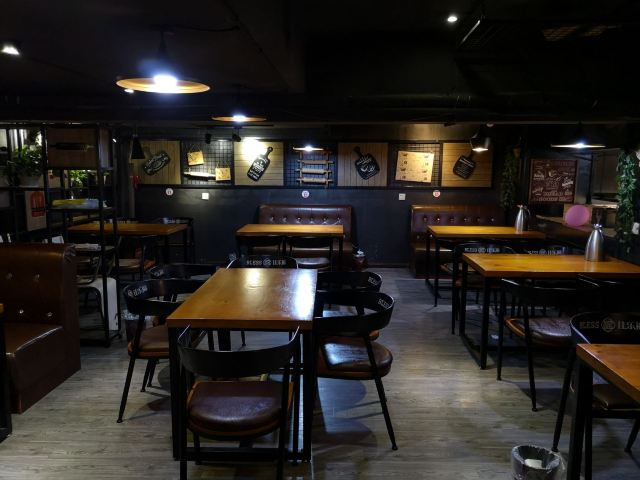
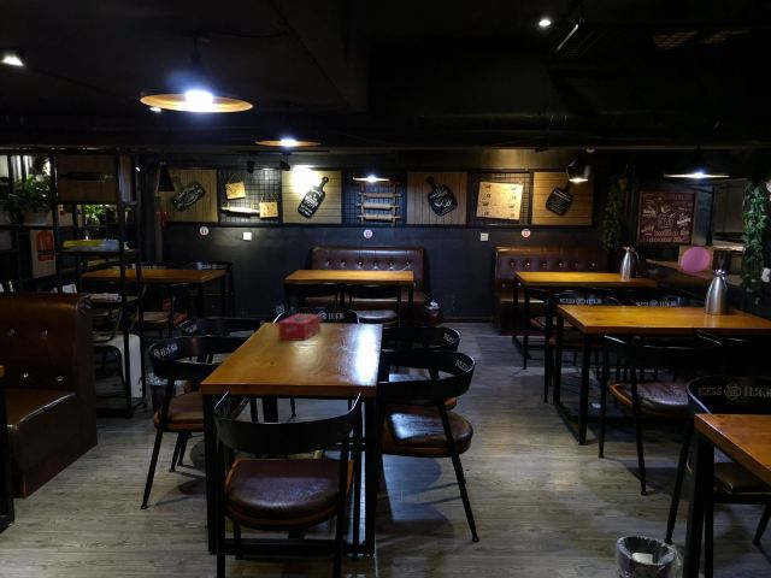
+ tissue box (300, 326)
